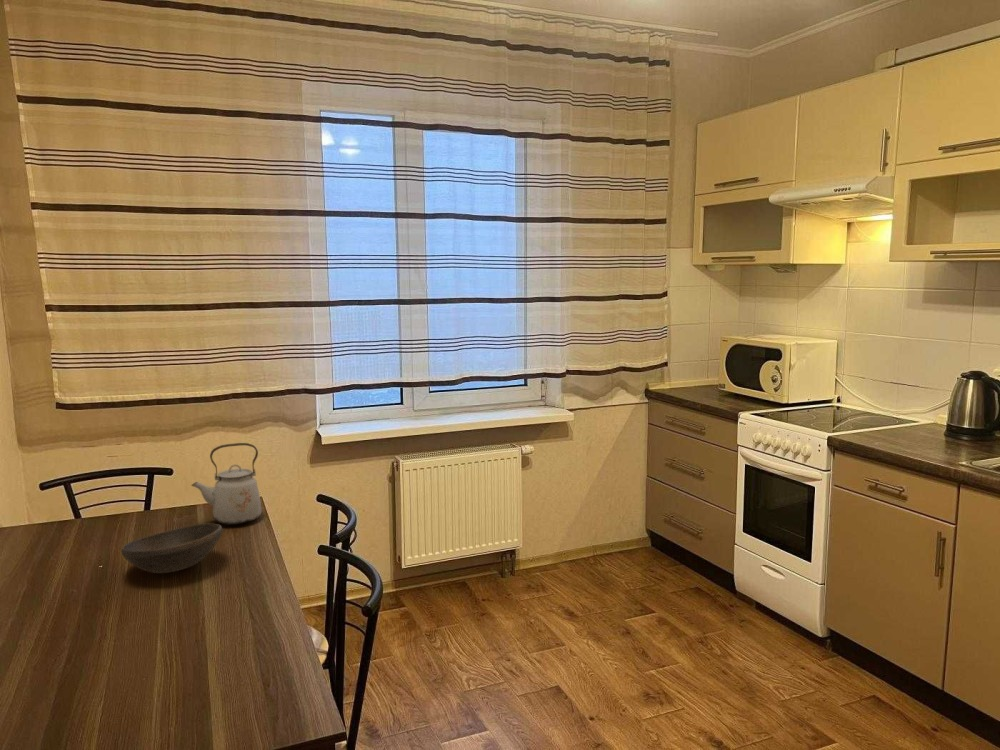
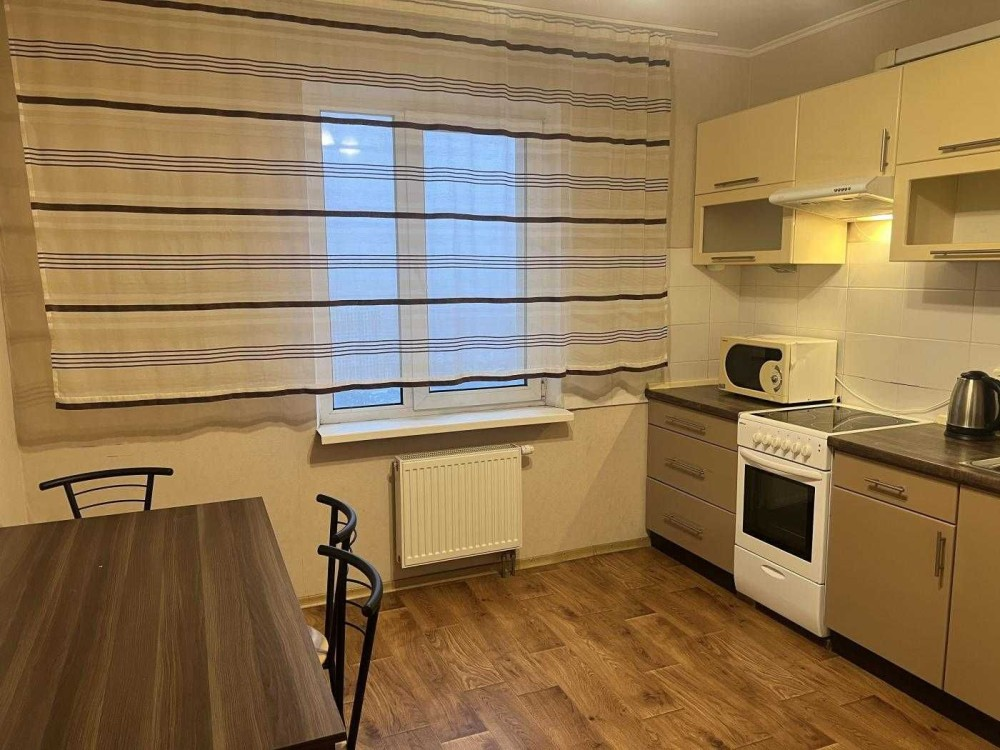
- bowl (174, 549)
- kettle (226, 483)
